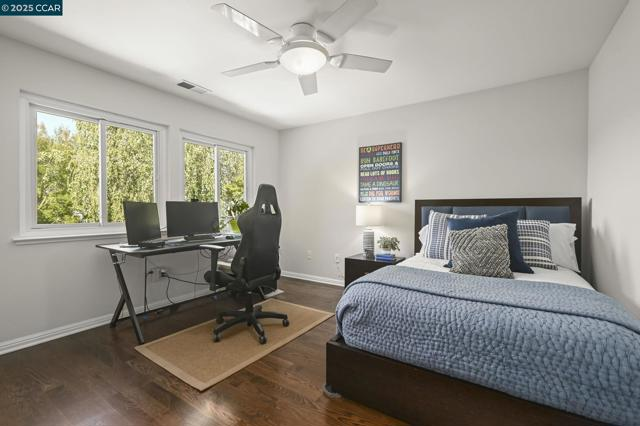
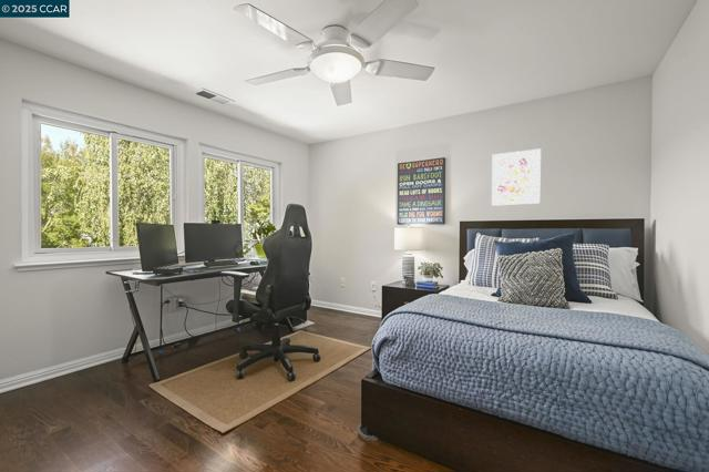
+ wall art (515, 178)
